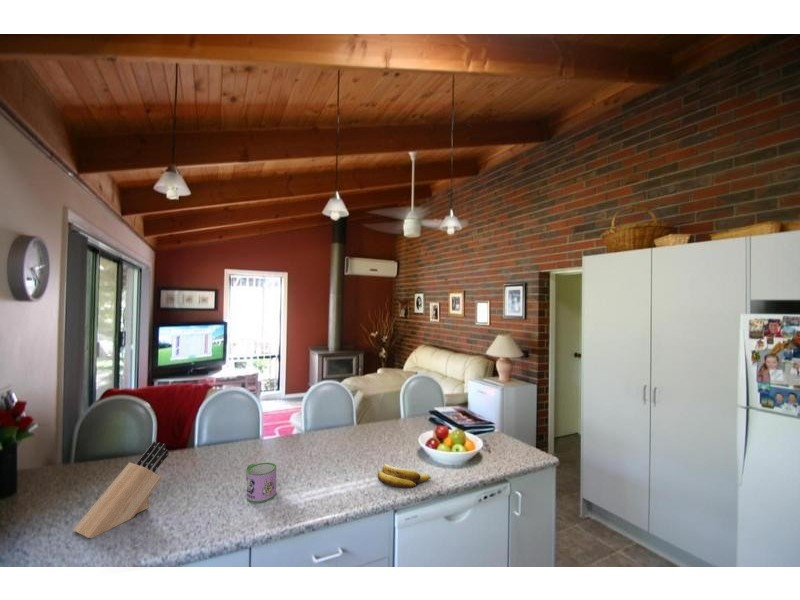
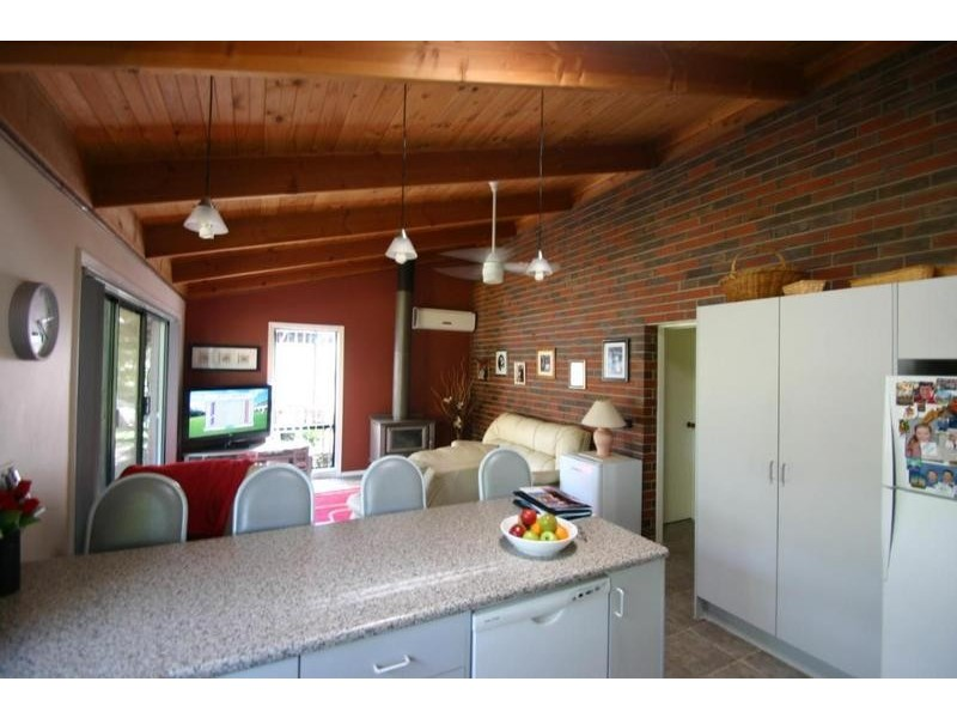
- banana (402, 470)
- mug (258, 480)
- knife block (127, 483)
